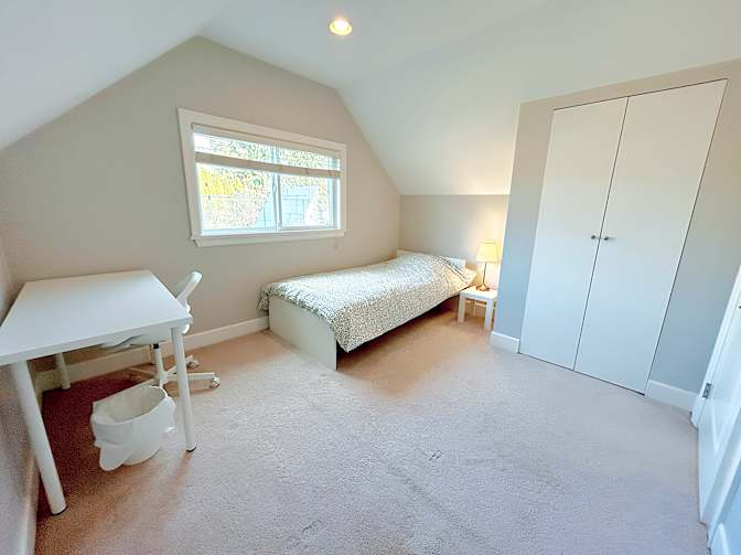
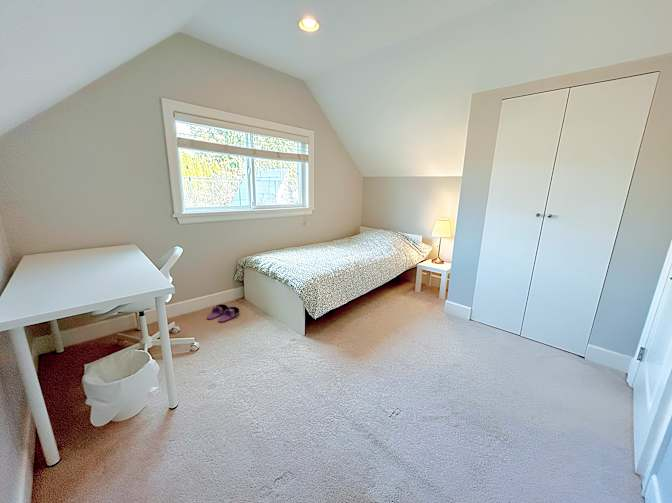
+ slippers (223, 310)
